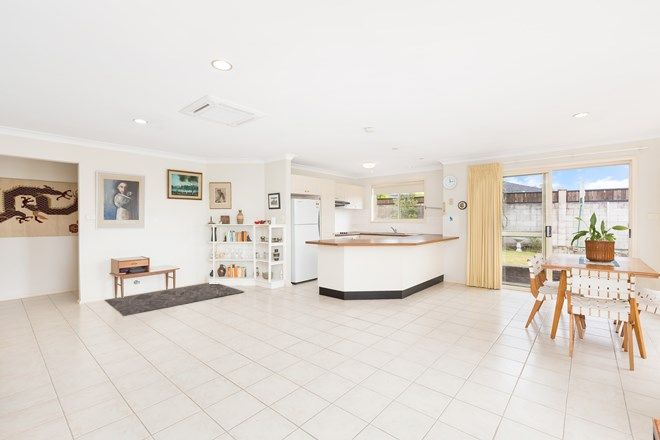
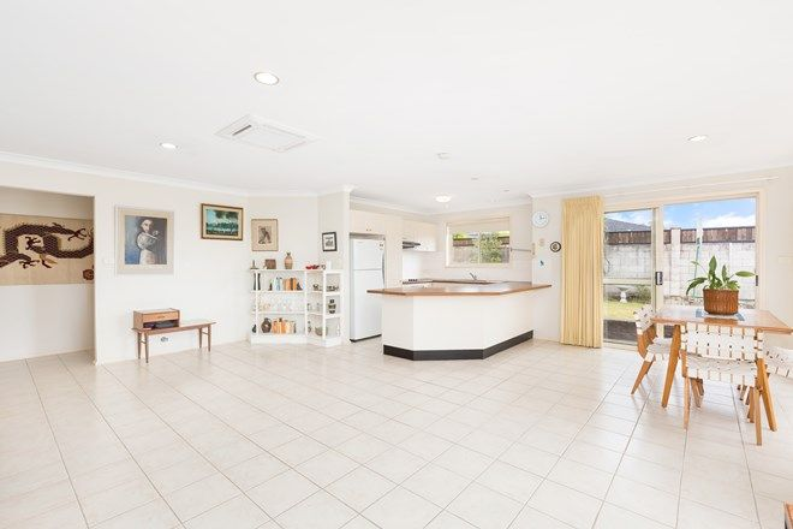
- rug (178, 295)
